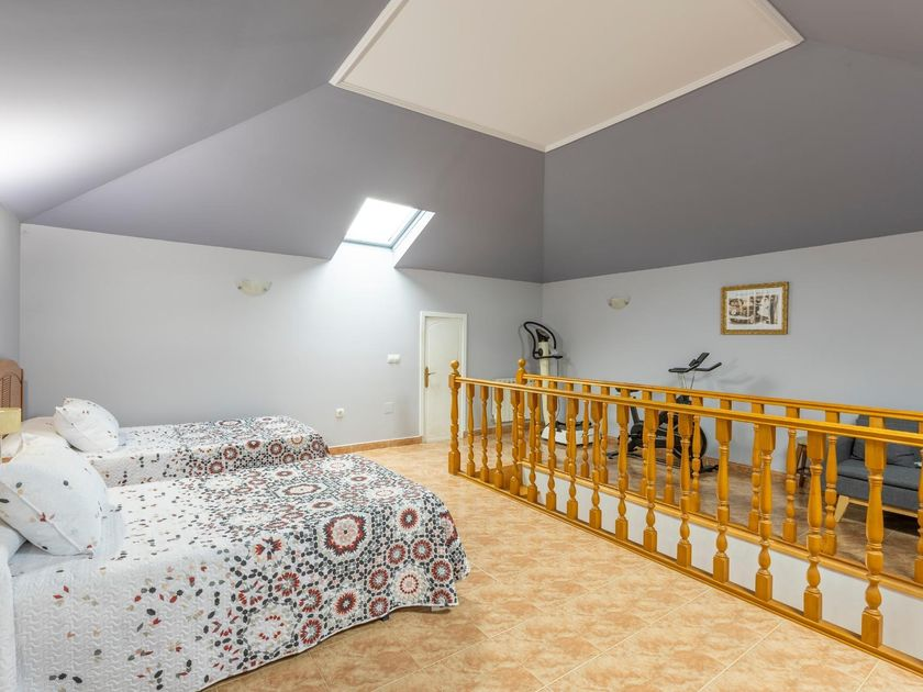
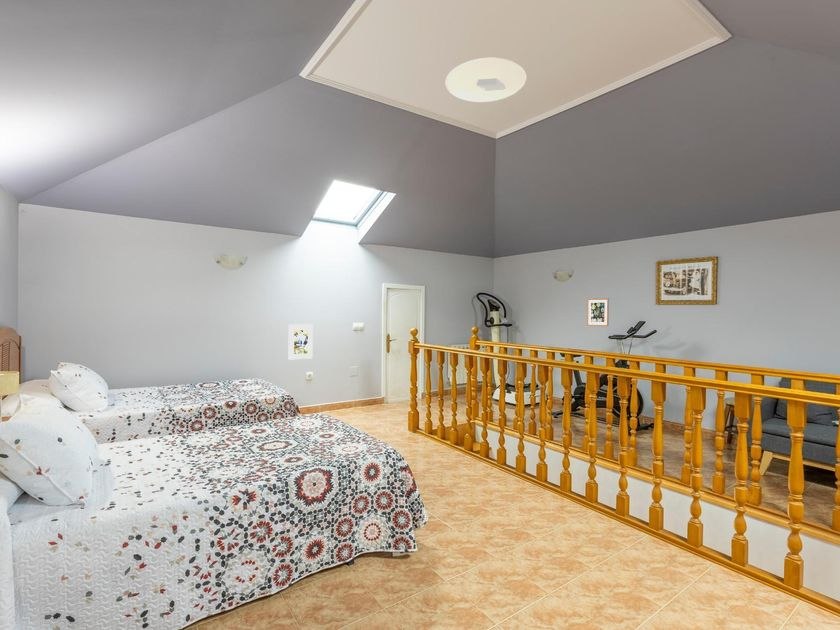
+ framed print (300, 341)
+ wall art (597, 312)
+ ceiling light (485, 78)
